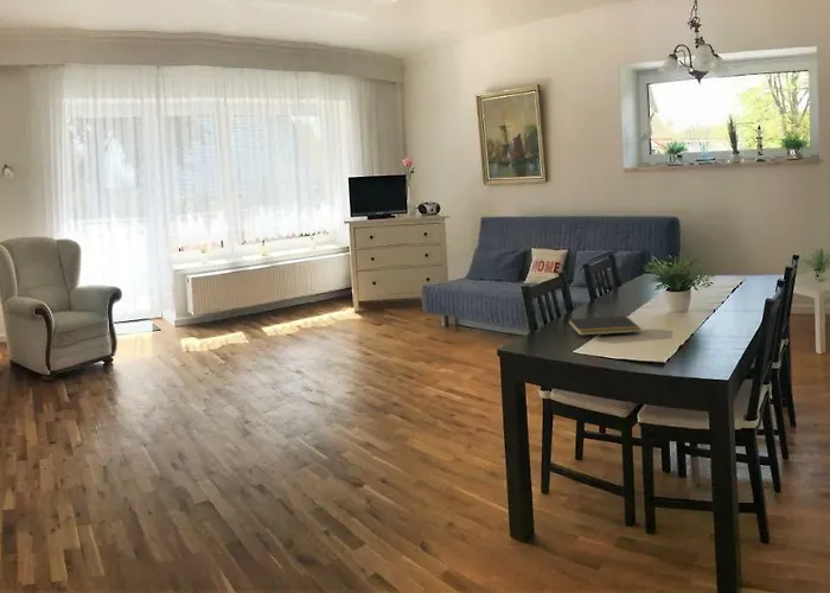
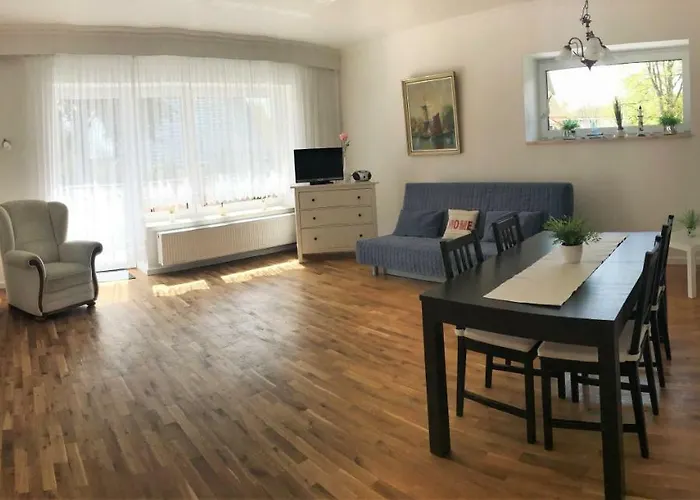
- notepad (604, 325)
